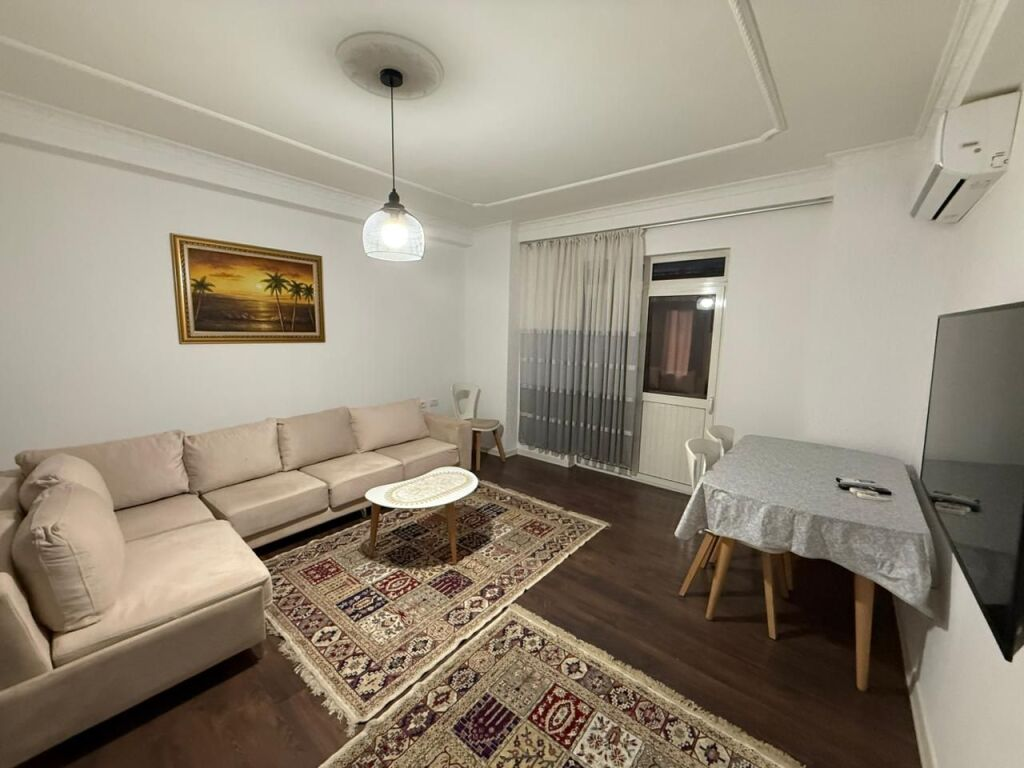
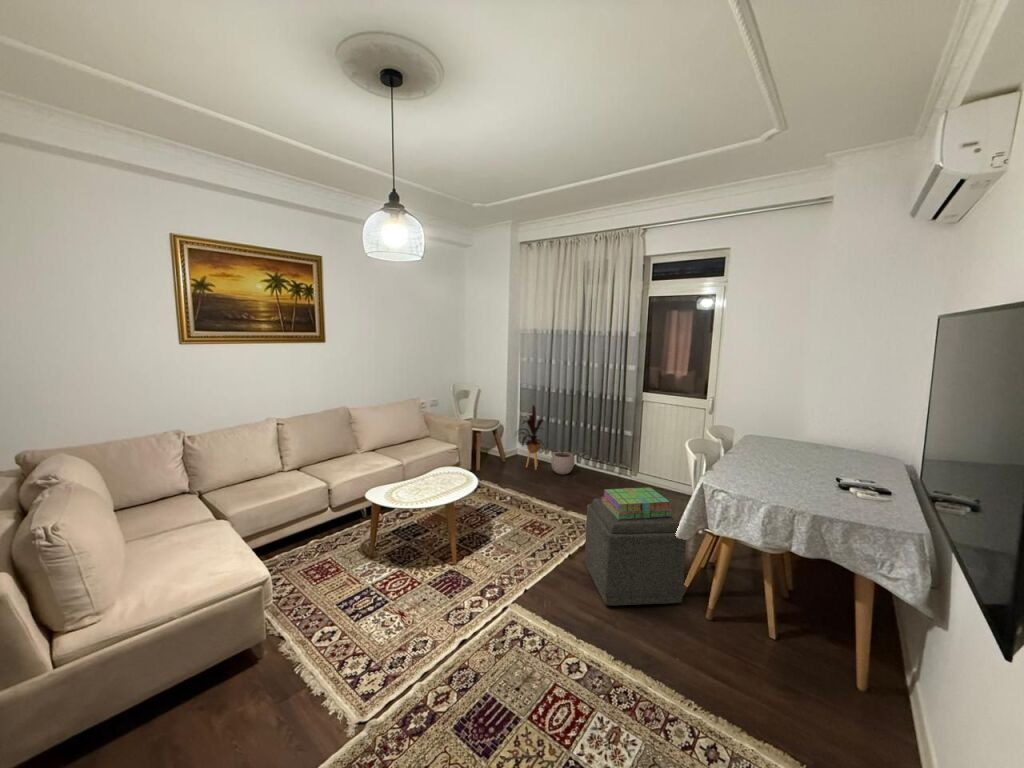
+ stack of books (635, 501)
+ plant pot (562, 459)
+ house plant (530, 435)
+ ottoman (631, 546)
